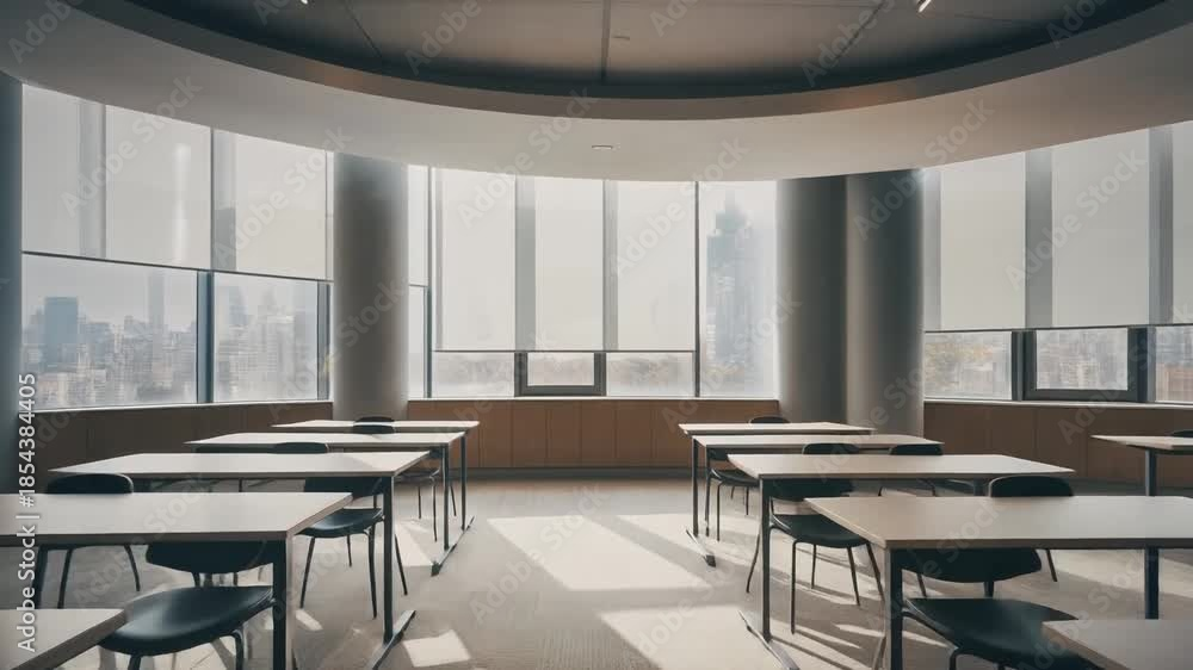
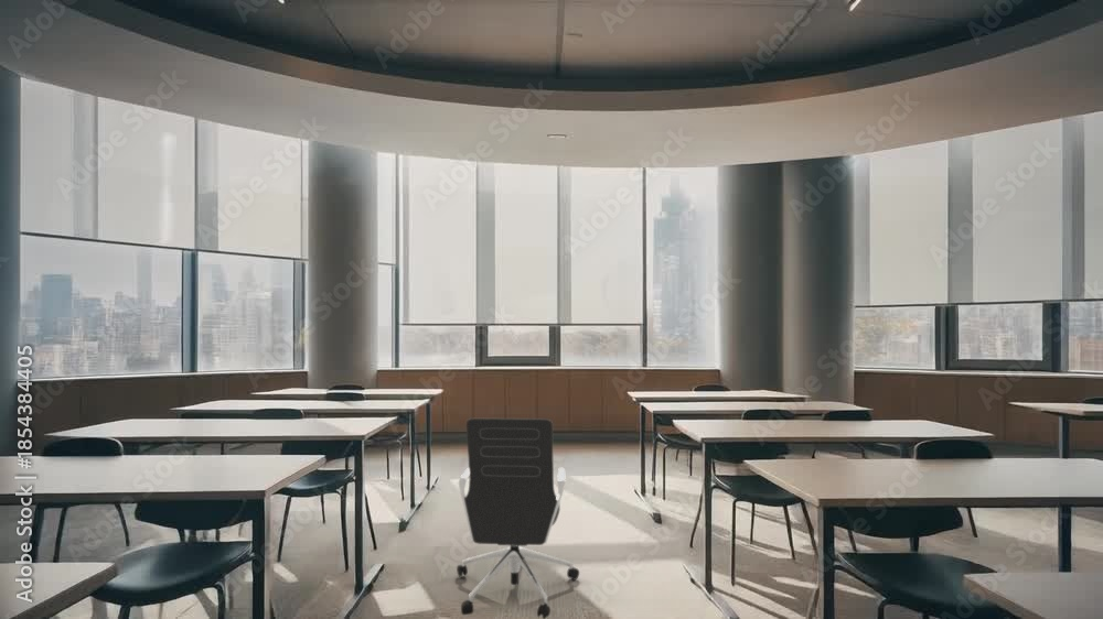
+ office chair (515, 497)
